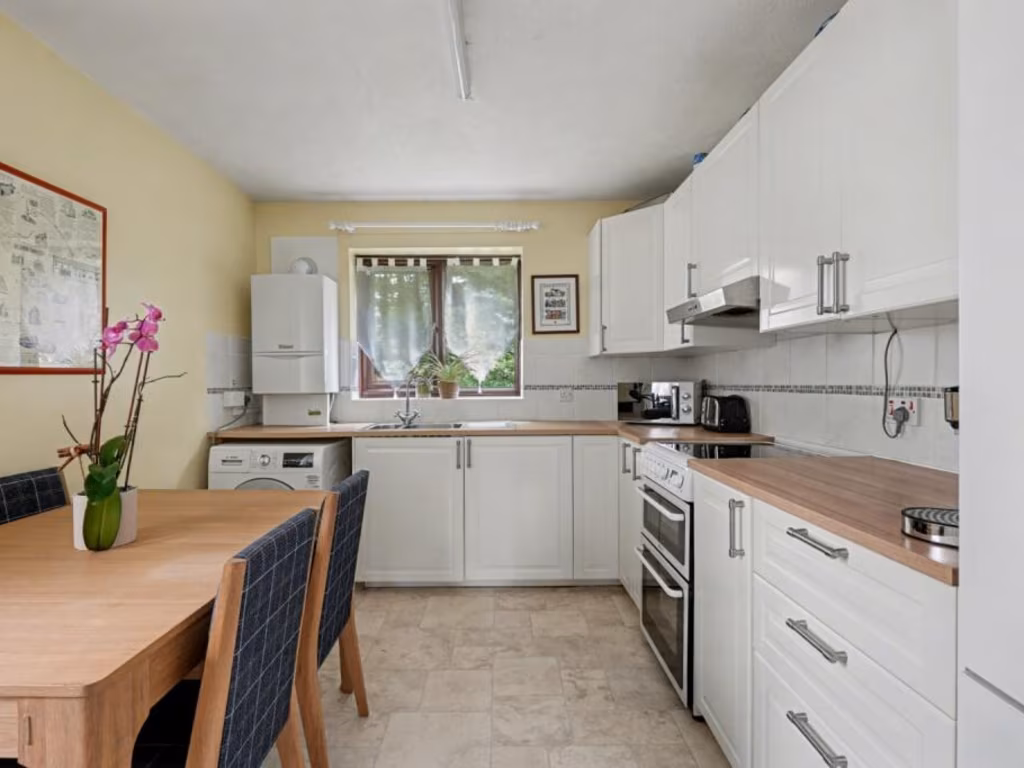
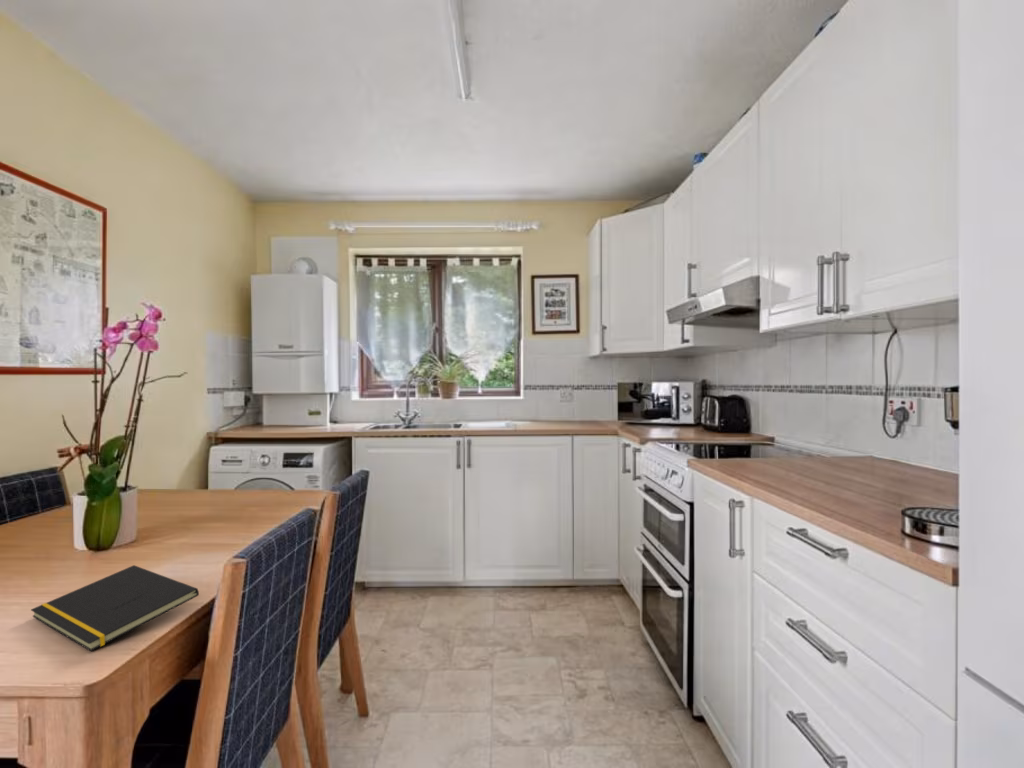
+ notepad (115, 602)
